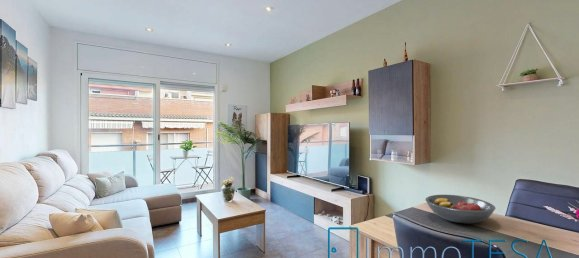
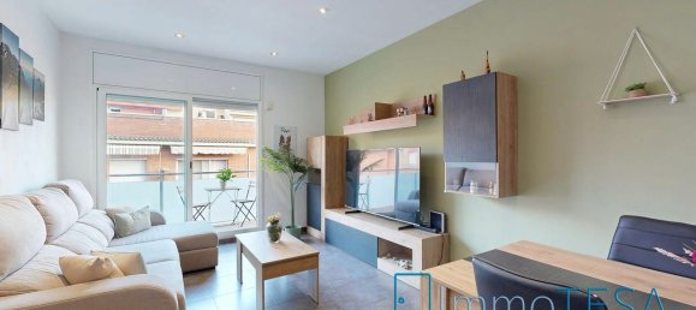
- fruit bowl (458, 208)
